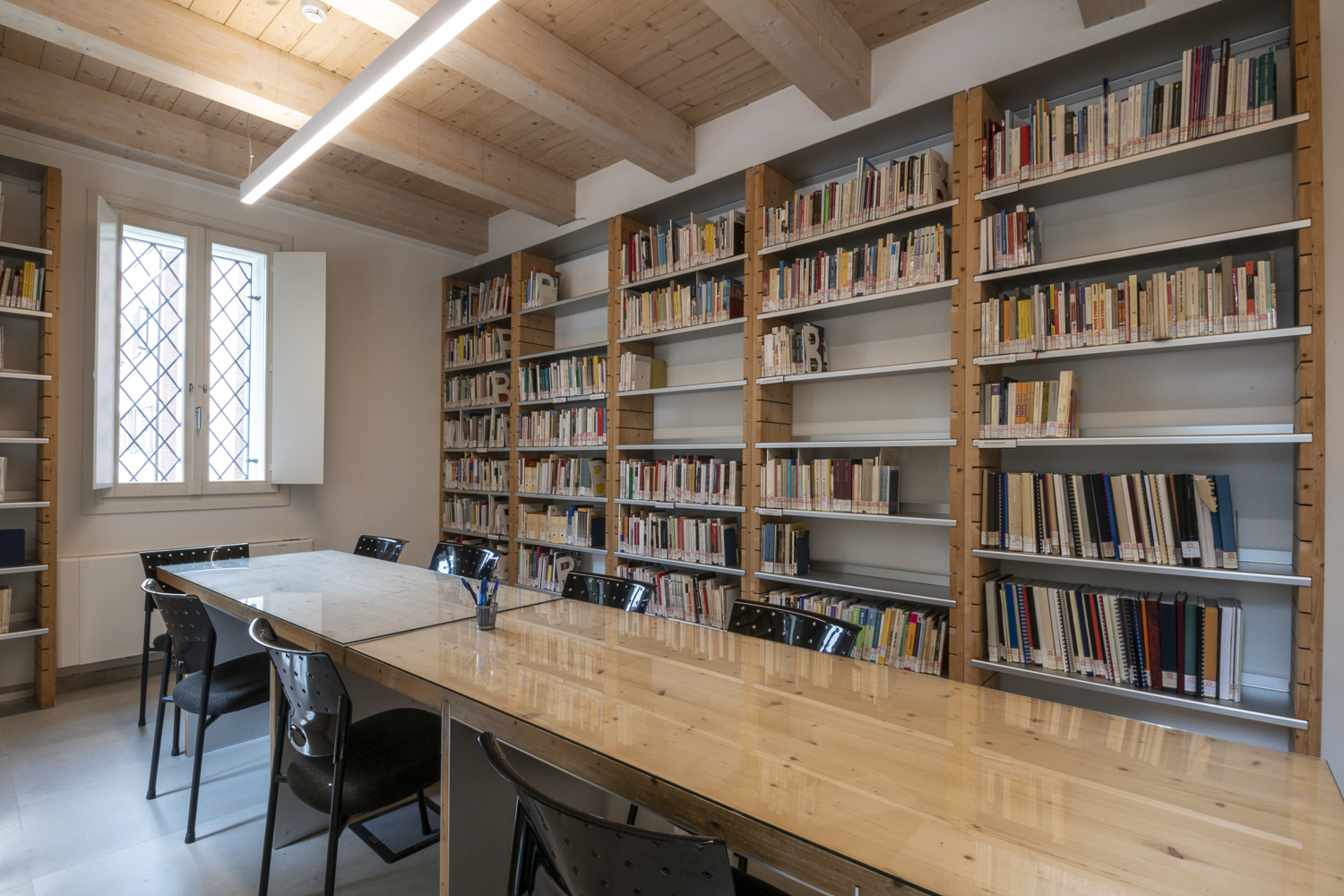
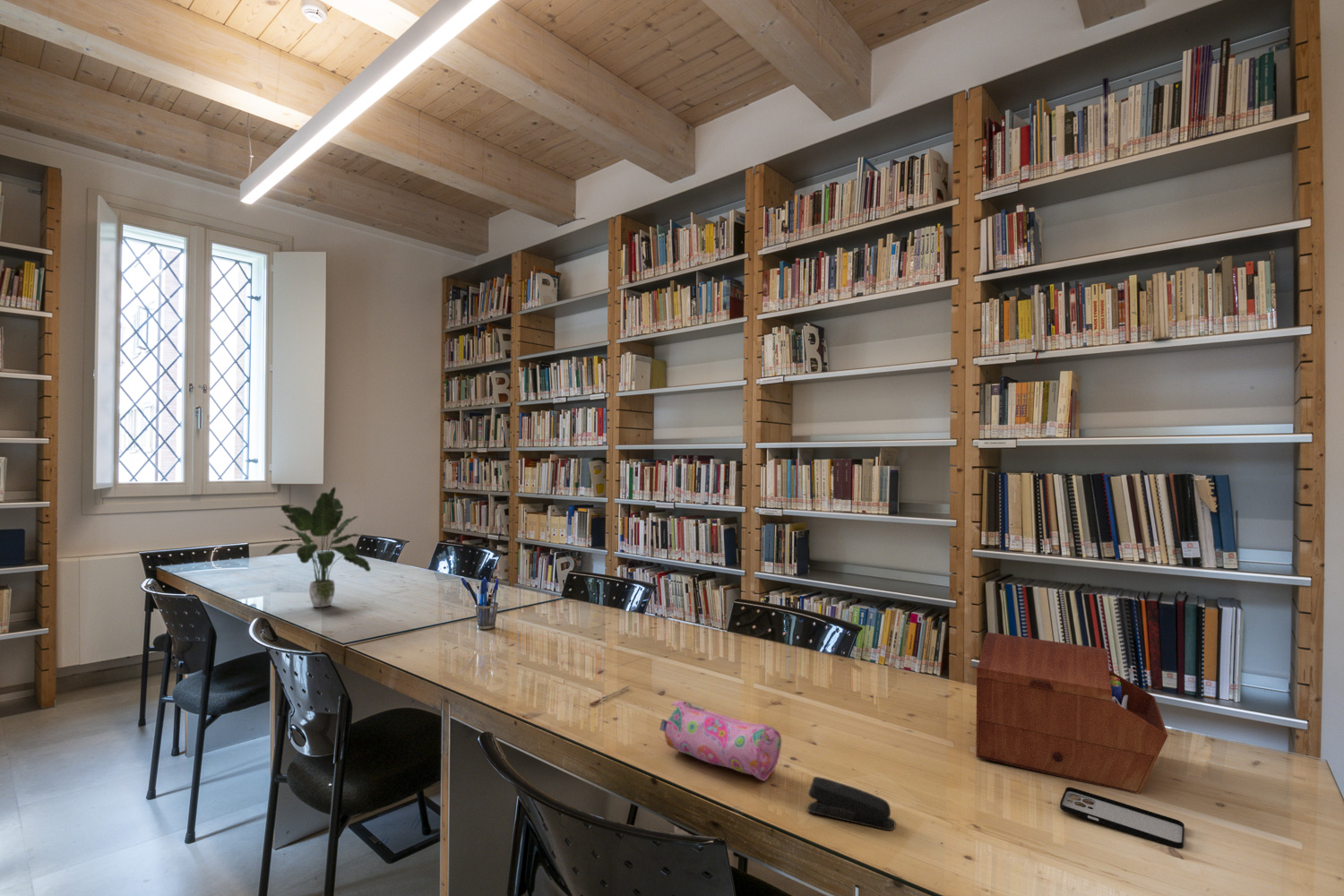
+ stapler (850, 801)
+ sewing box (1065, 705)
+ smartphone (1120, 815)
+ pen (610, 694)
+ pencil case (719, 737)
+ potted plant (317, 547)
